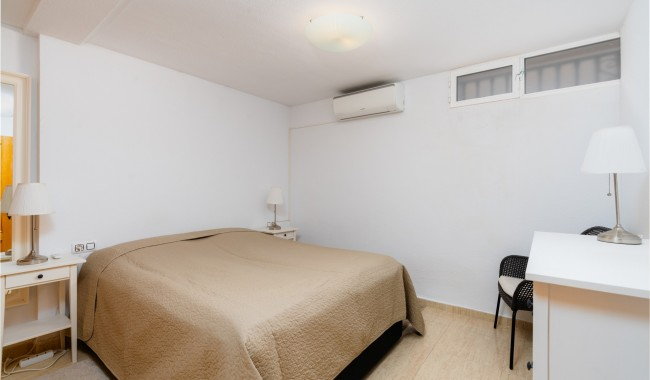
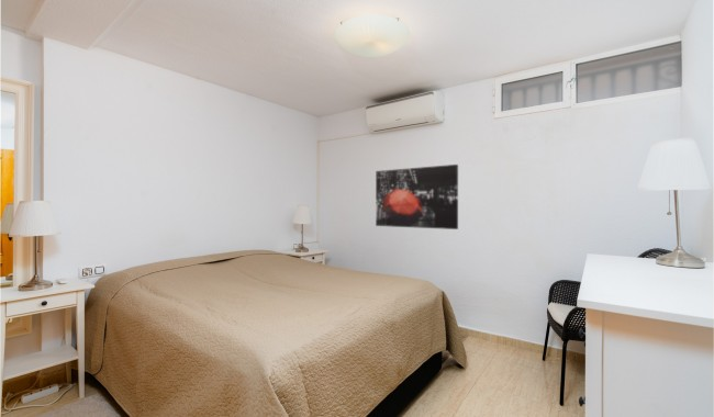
+ wall art (413, 198)
